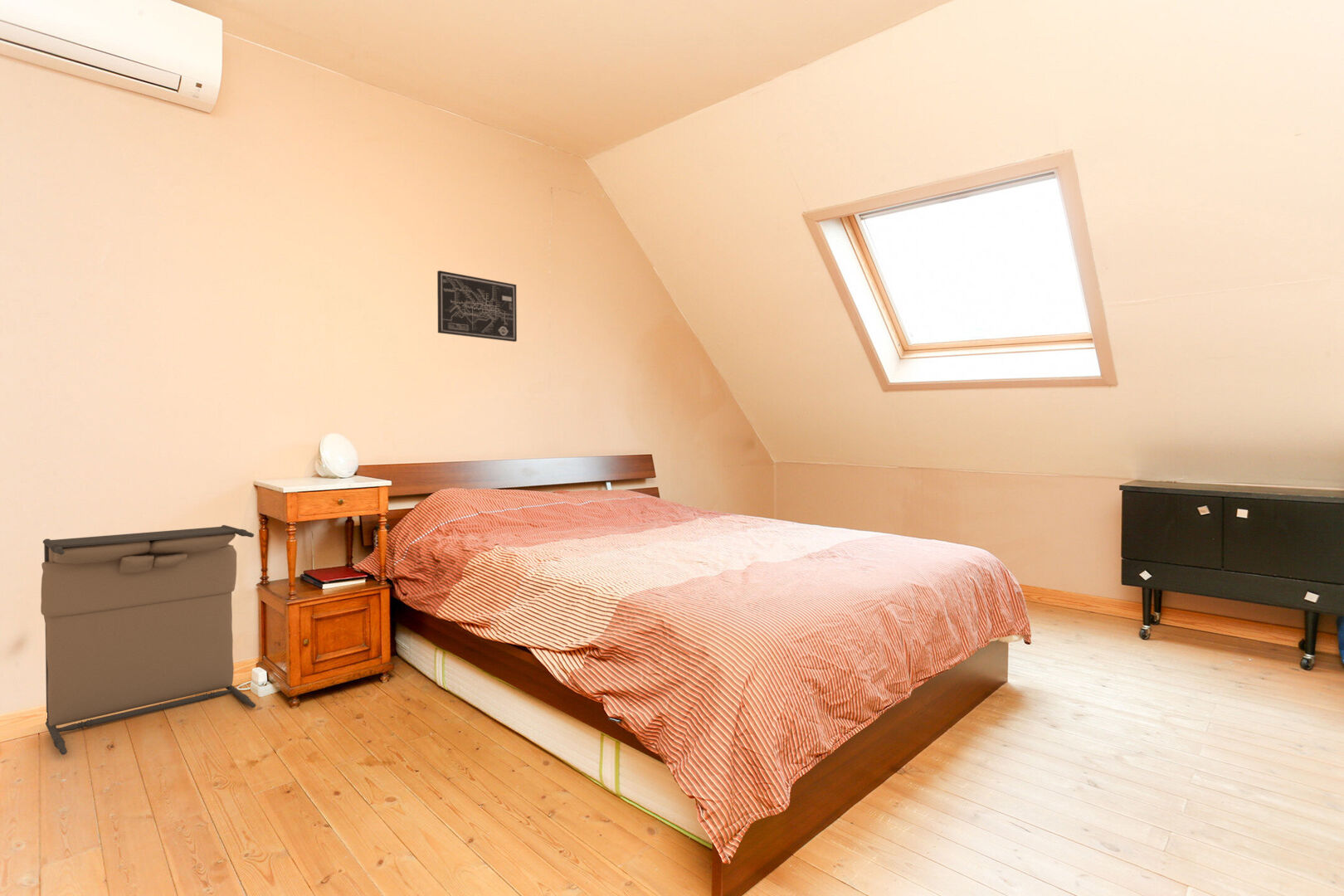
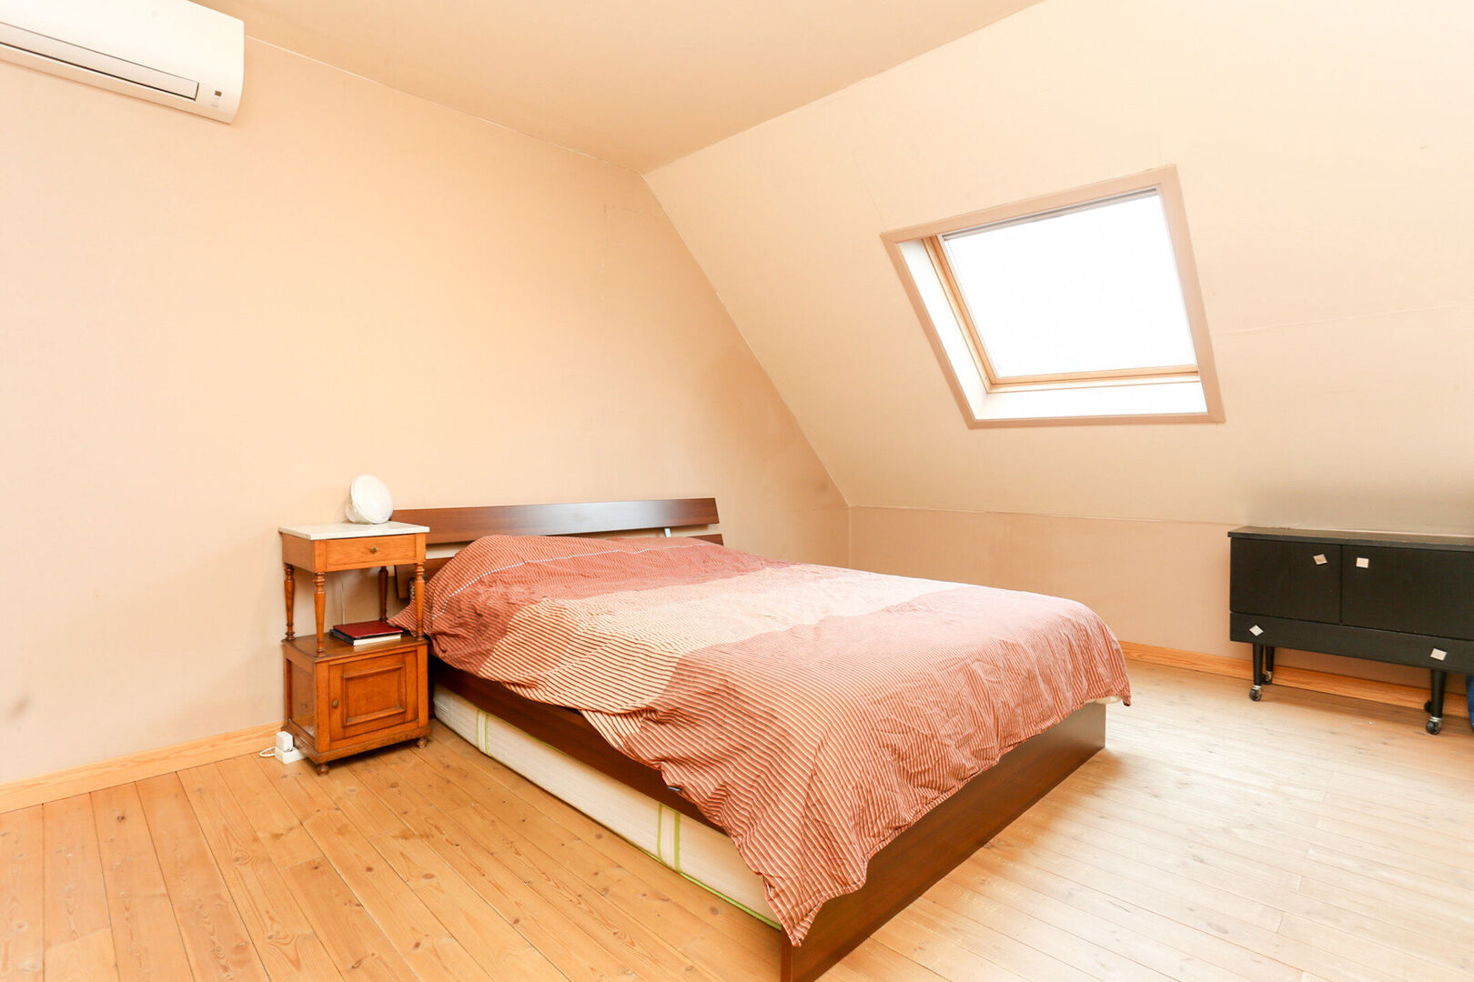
- wall art (479, 307)
- laundry hamper (154, 626)
